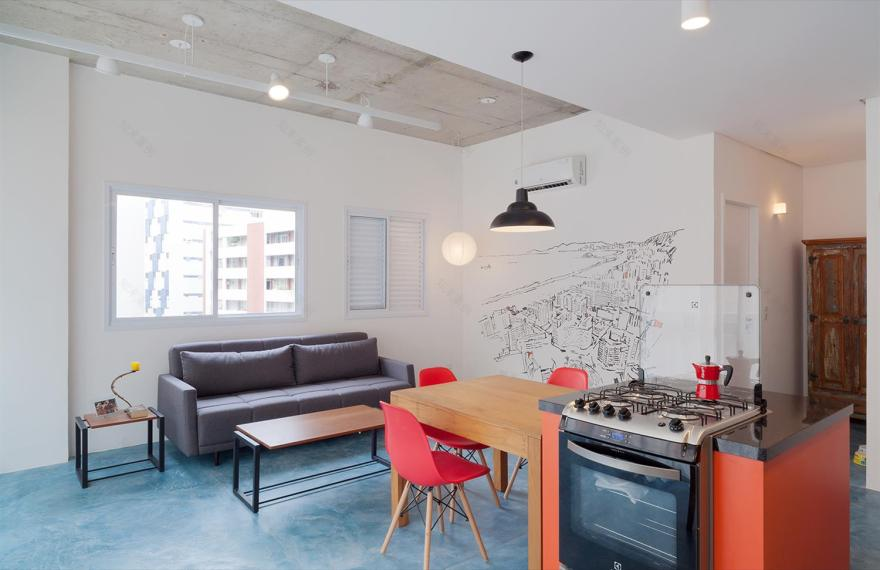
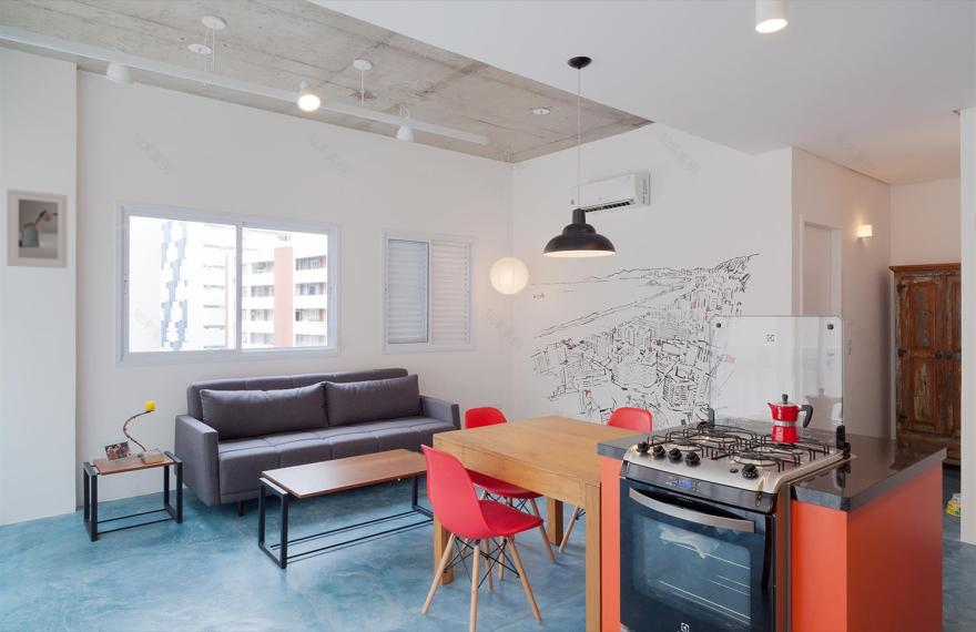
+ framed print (38, 230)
